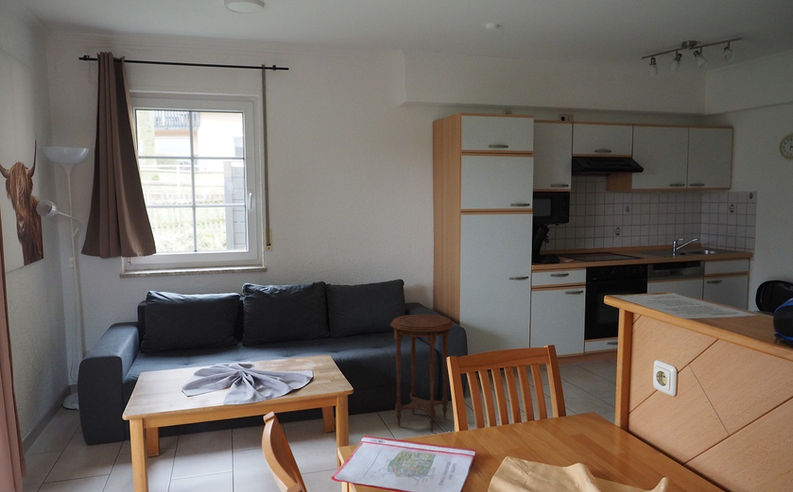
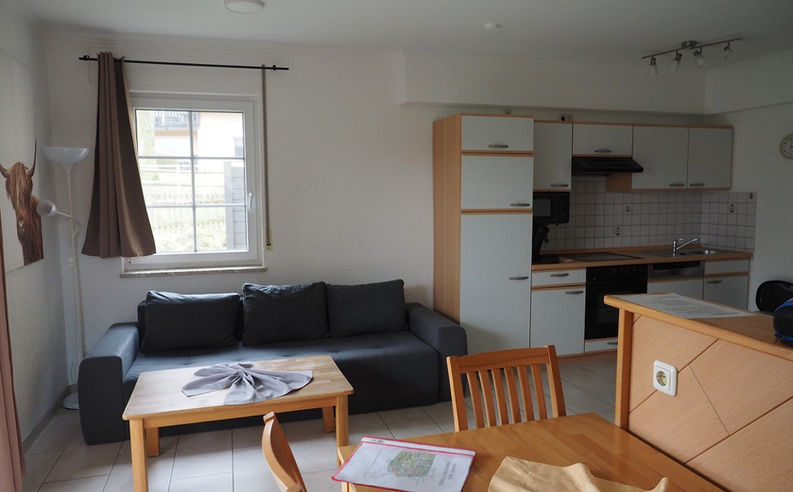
- side table (414, 371)
